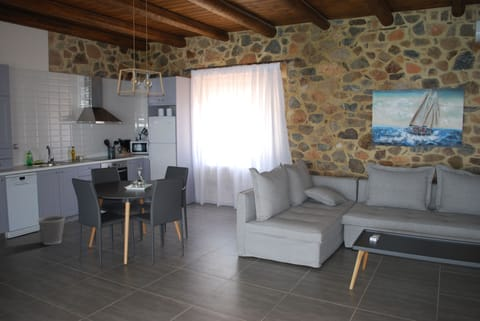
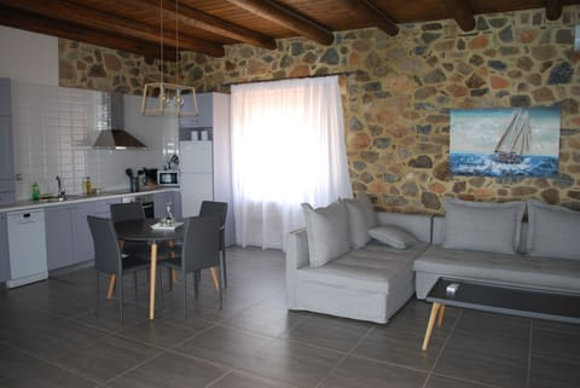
- wastebasket (52, 230)
